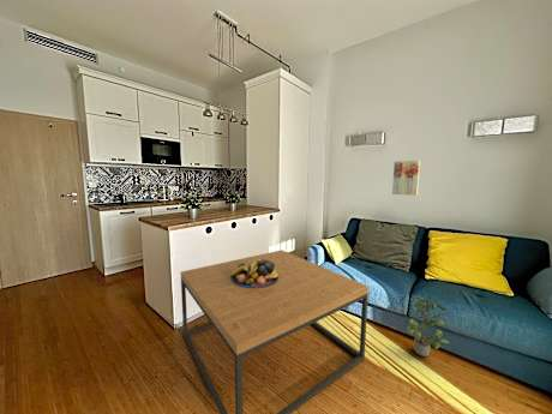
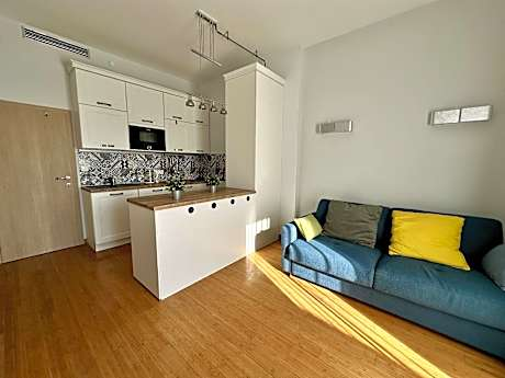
- wall art (406, 178)
- fruit bowl (254, 269)
- coffee table (268, 313)
- potted plant (430, 325)
